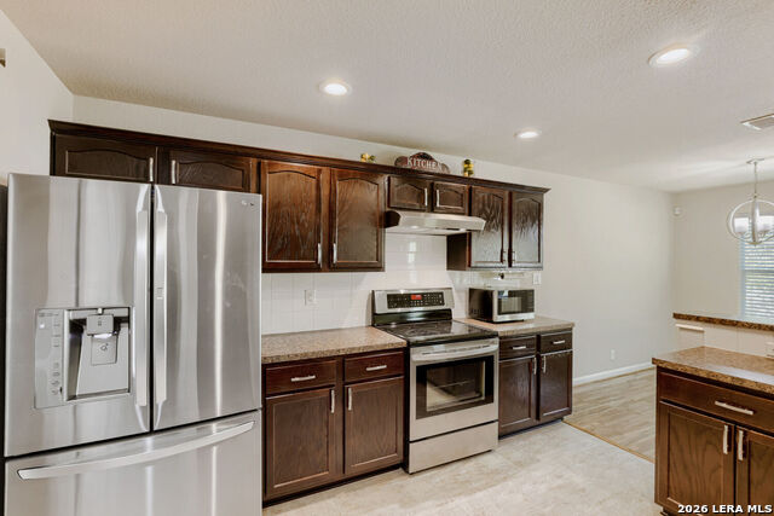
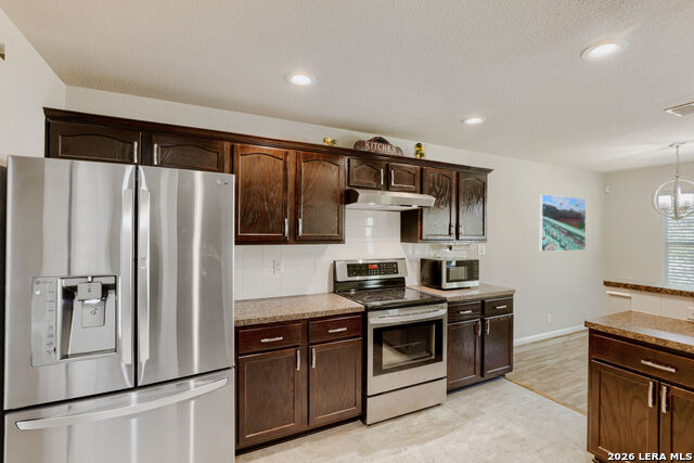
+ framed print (563, 223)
